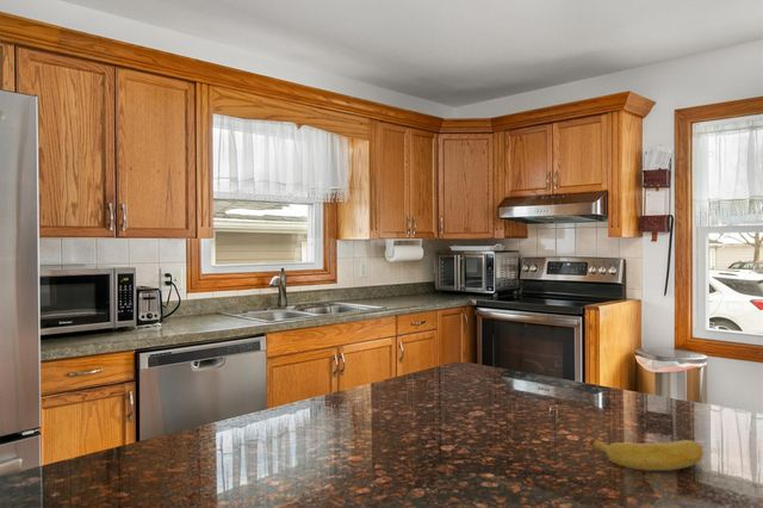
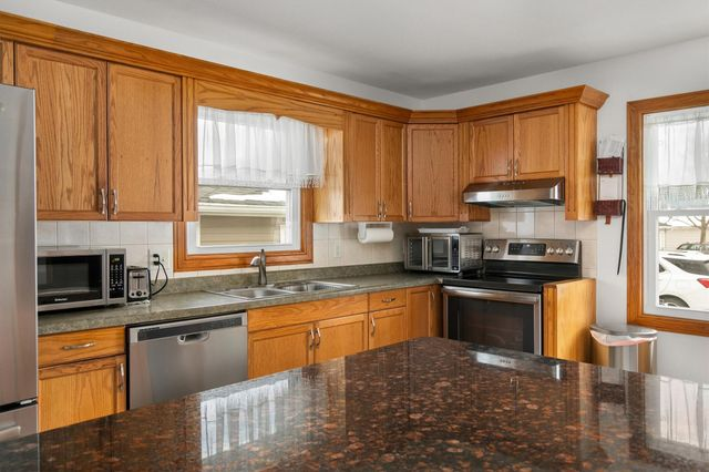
- banana (652, 450)
